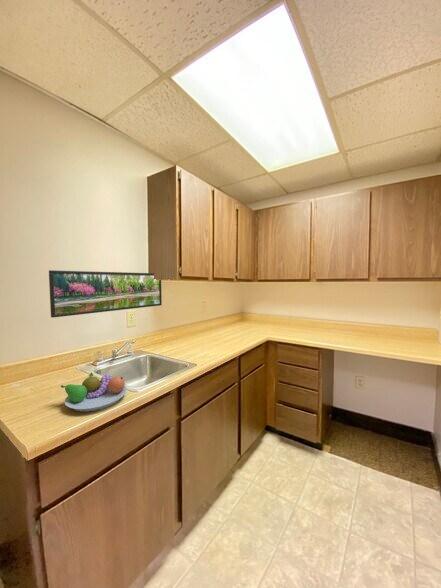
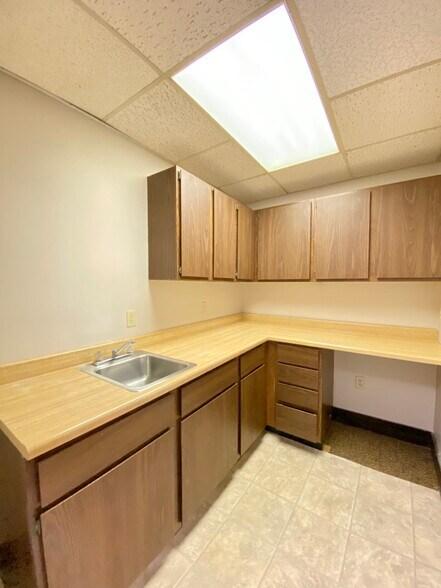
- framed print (116, 291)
- fruit bowl (95, 388)
